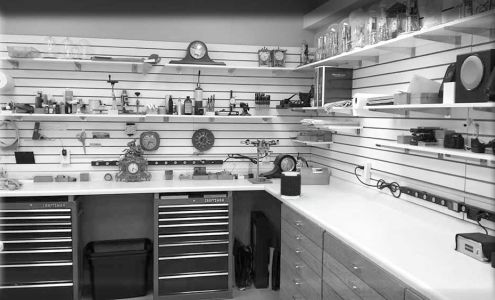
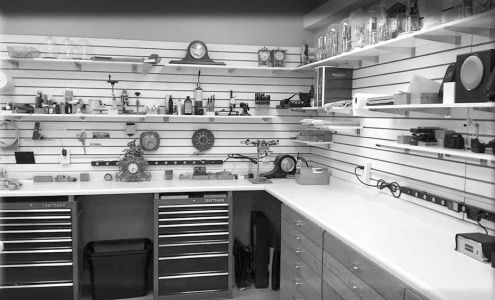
- speaker (290, 184)
